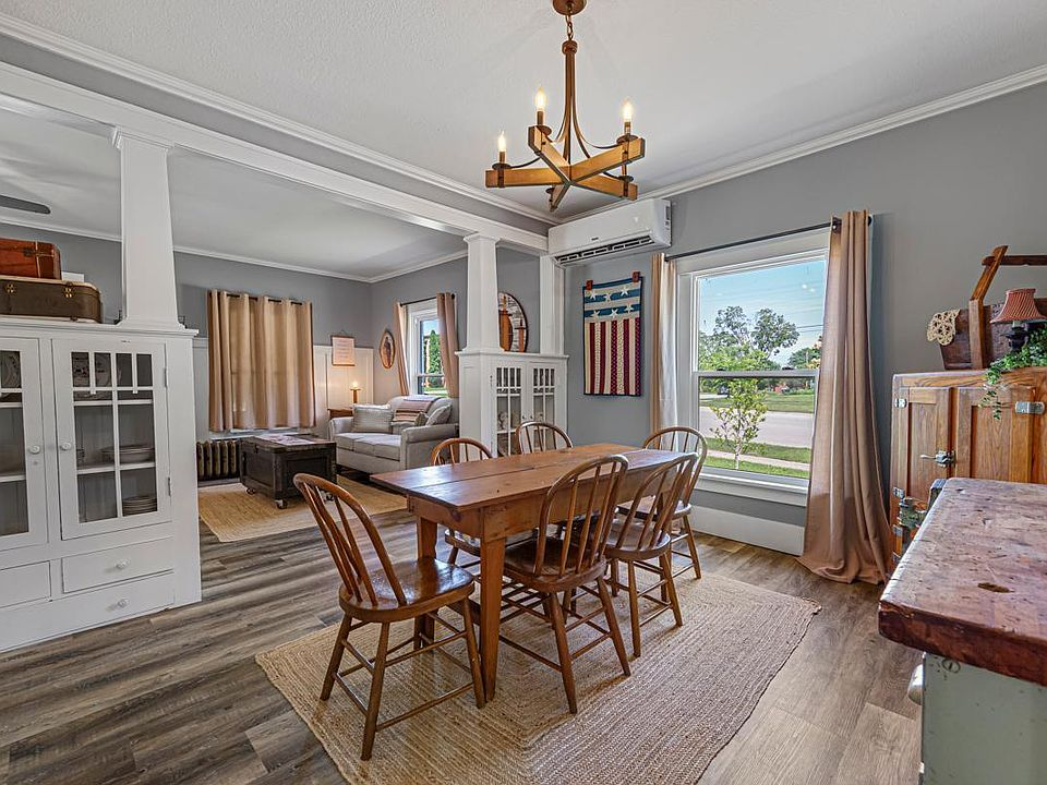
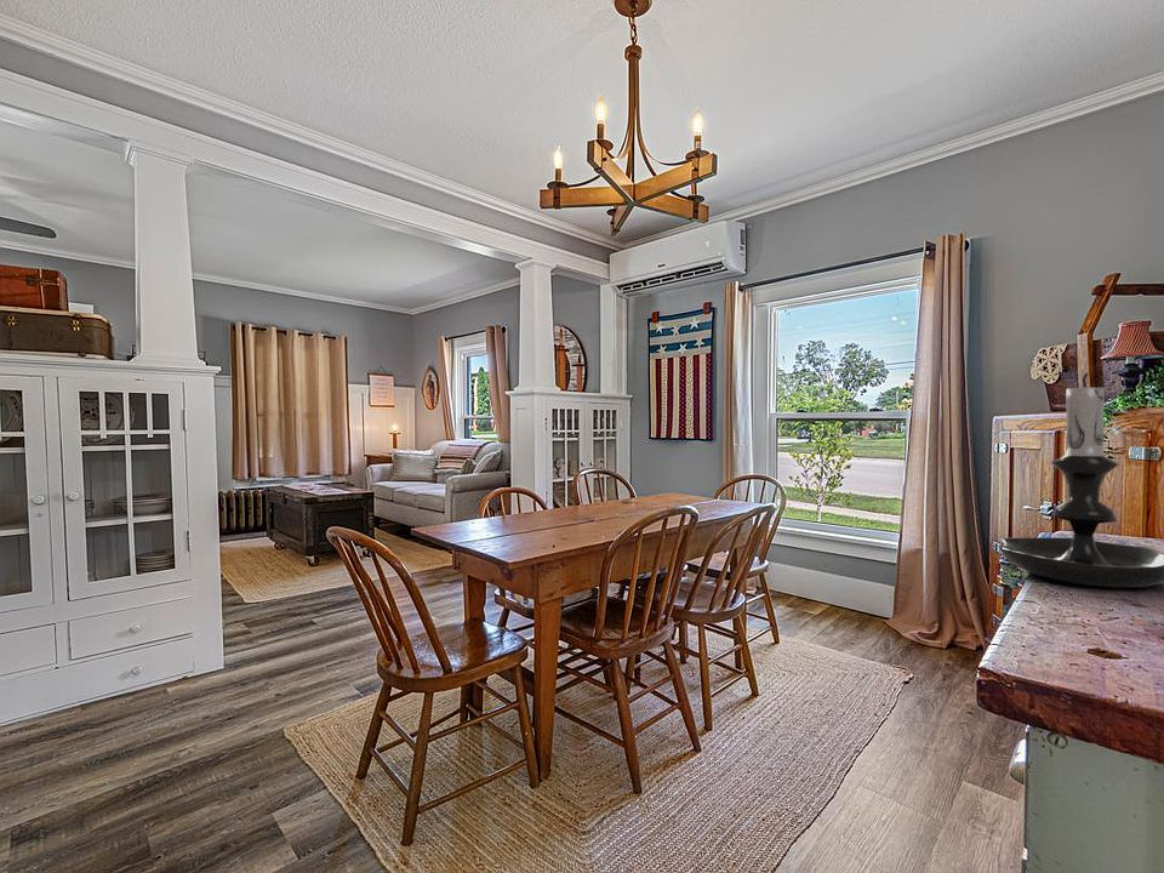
+ candle holder (1083, 474)
